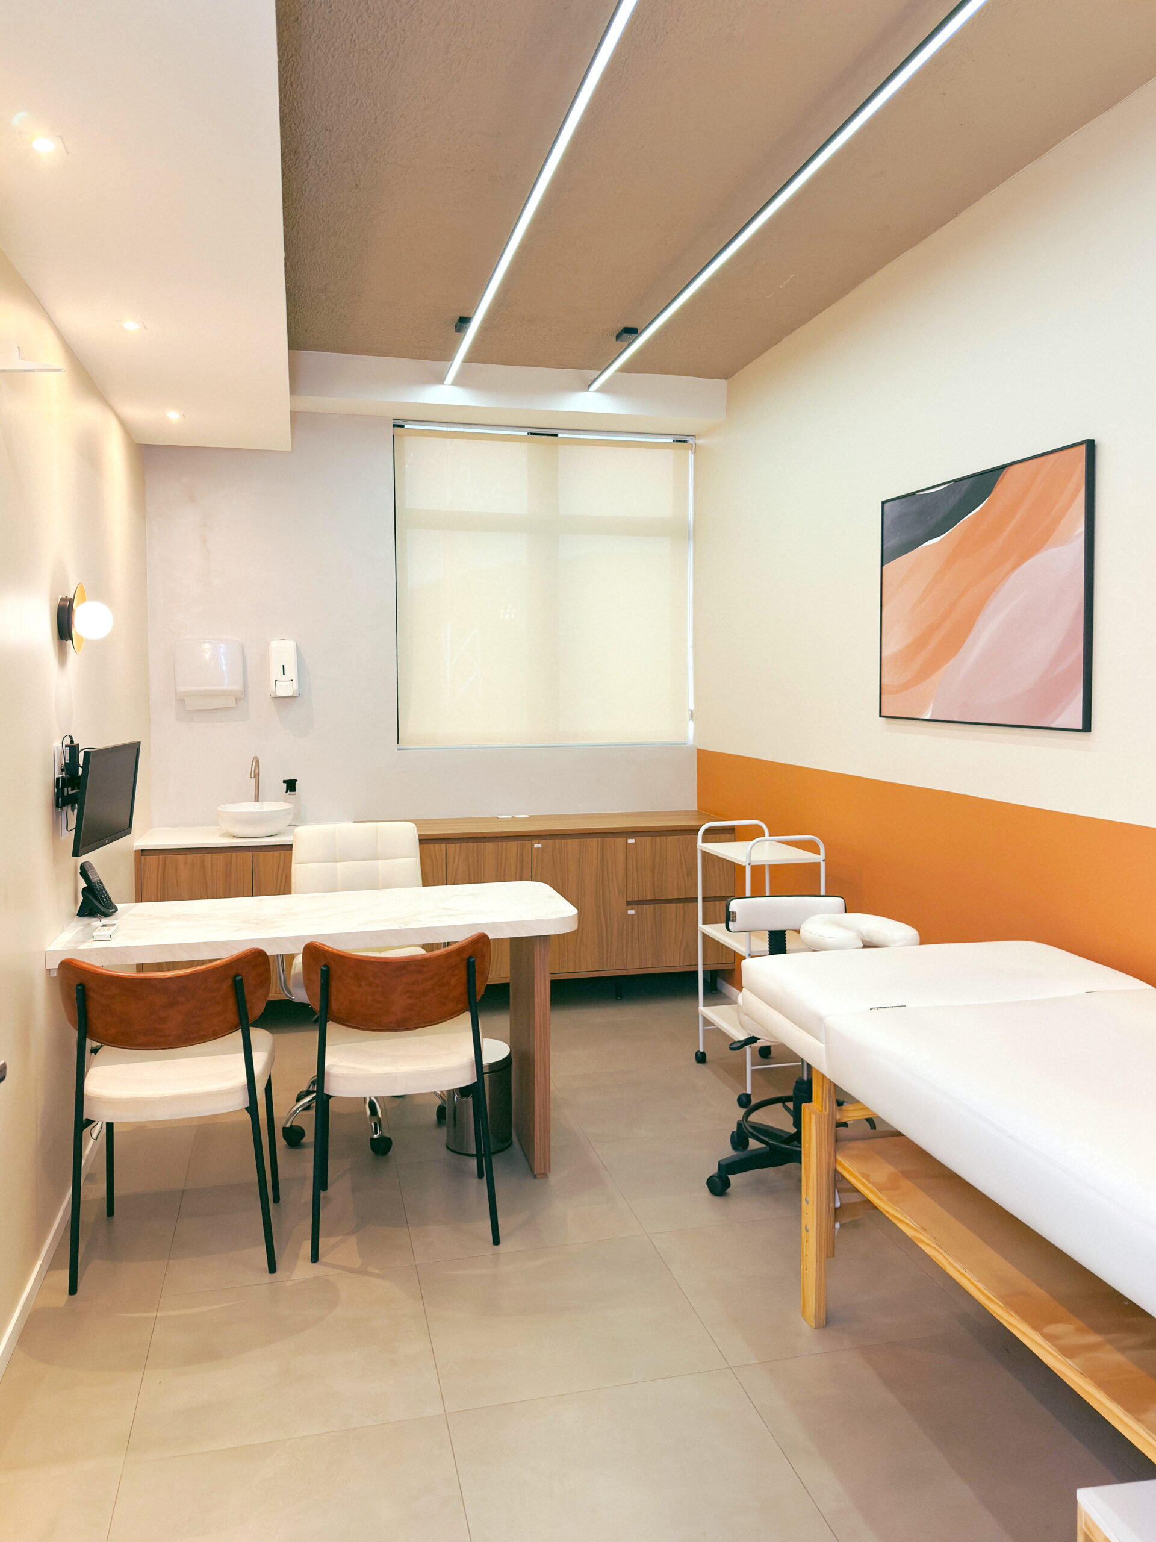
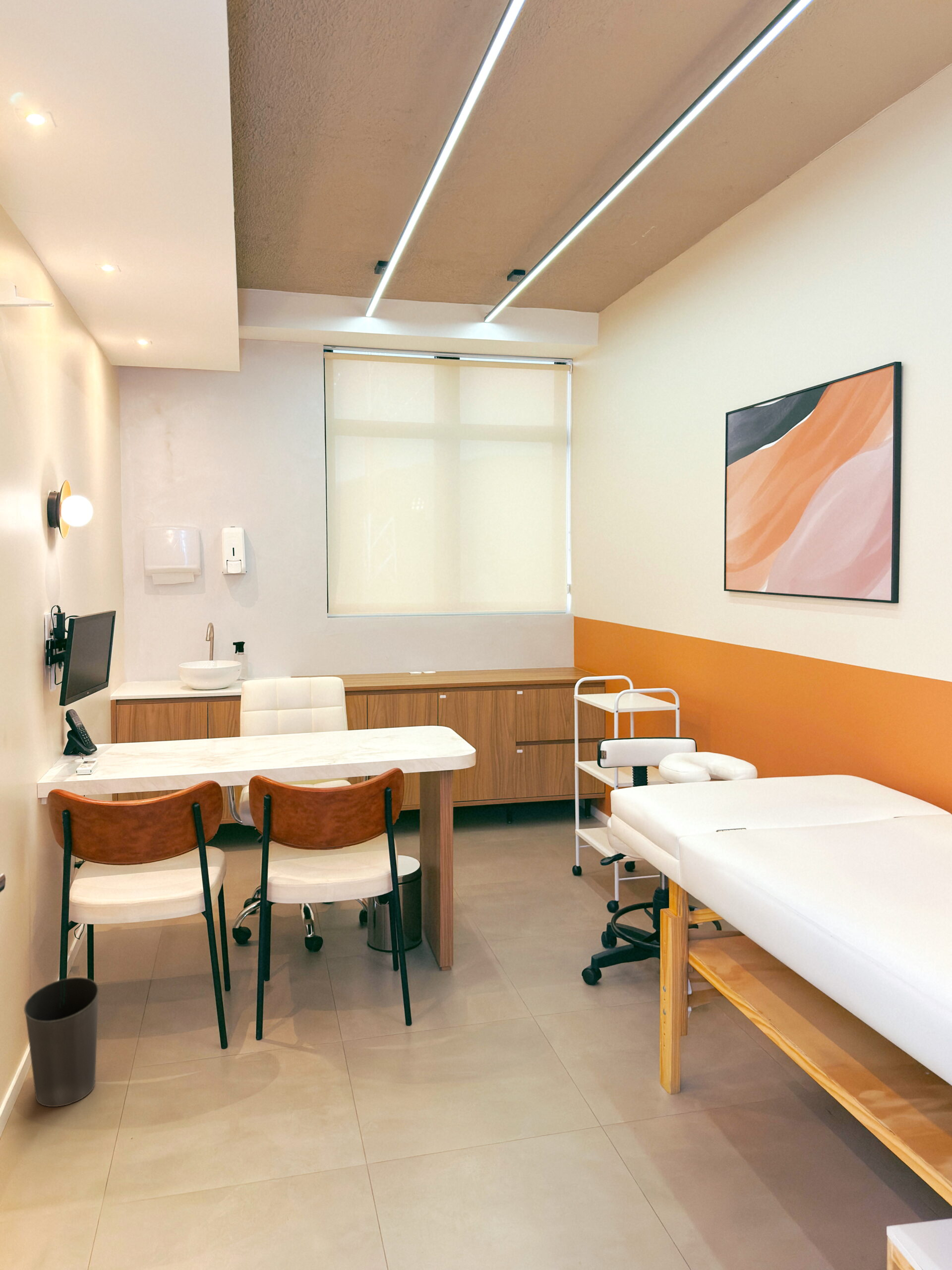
+ waste basket (64, 1044)
